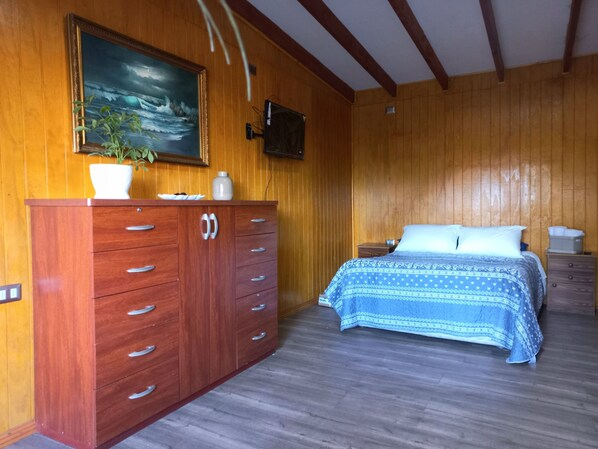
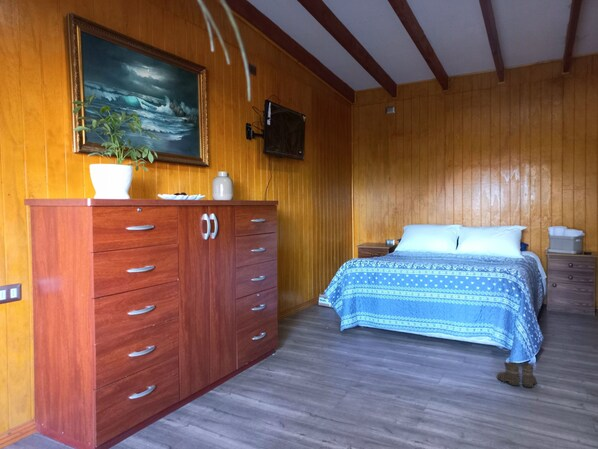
+ boots (518, 371)
